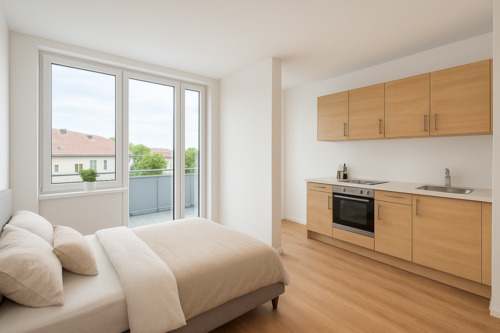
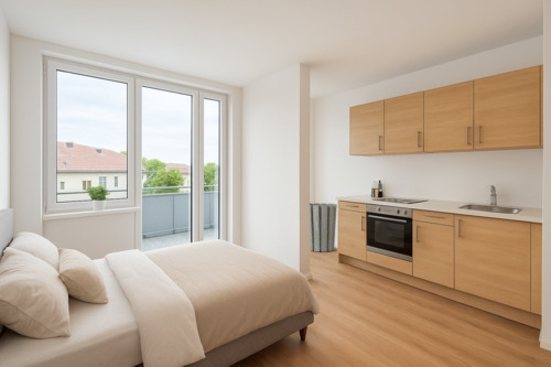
+ trash can (320, 226)
